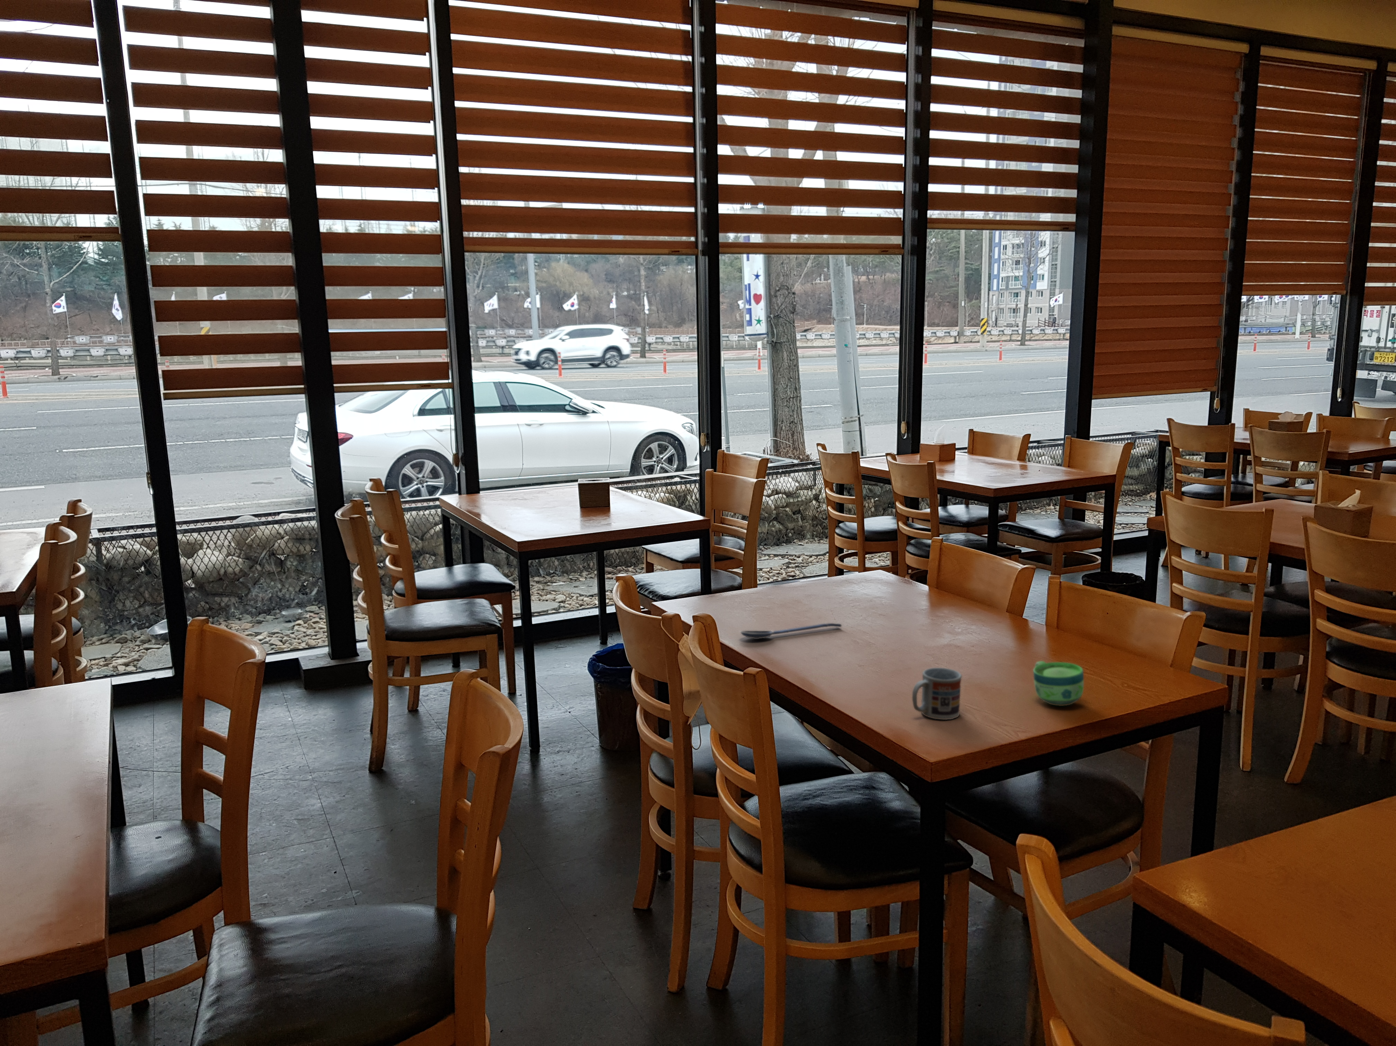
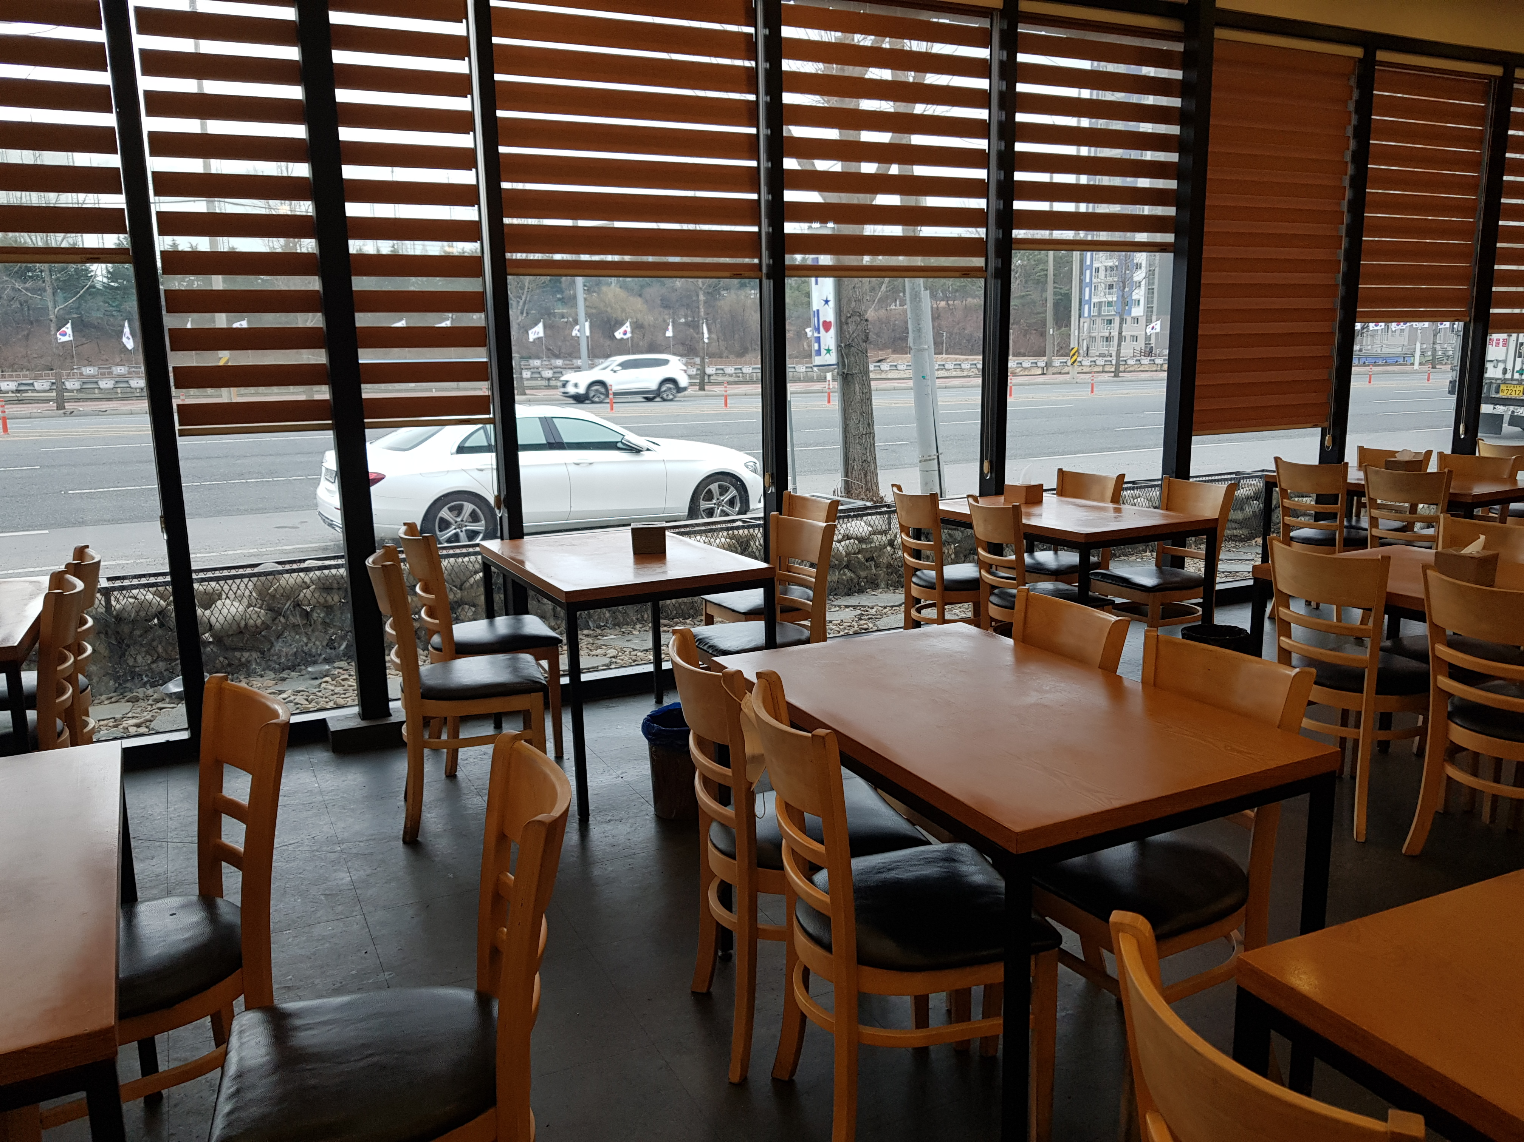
- spoon (793, 630)
- cup (935, 694)
- cup (1052, 682)
